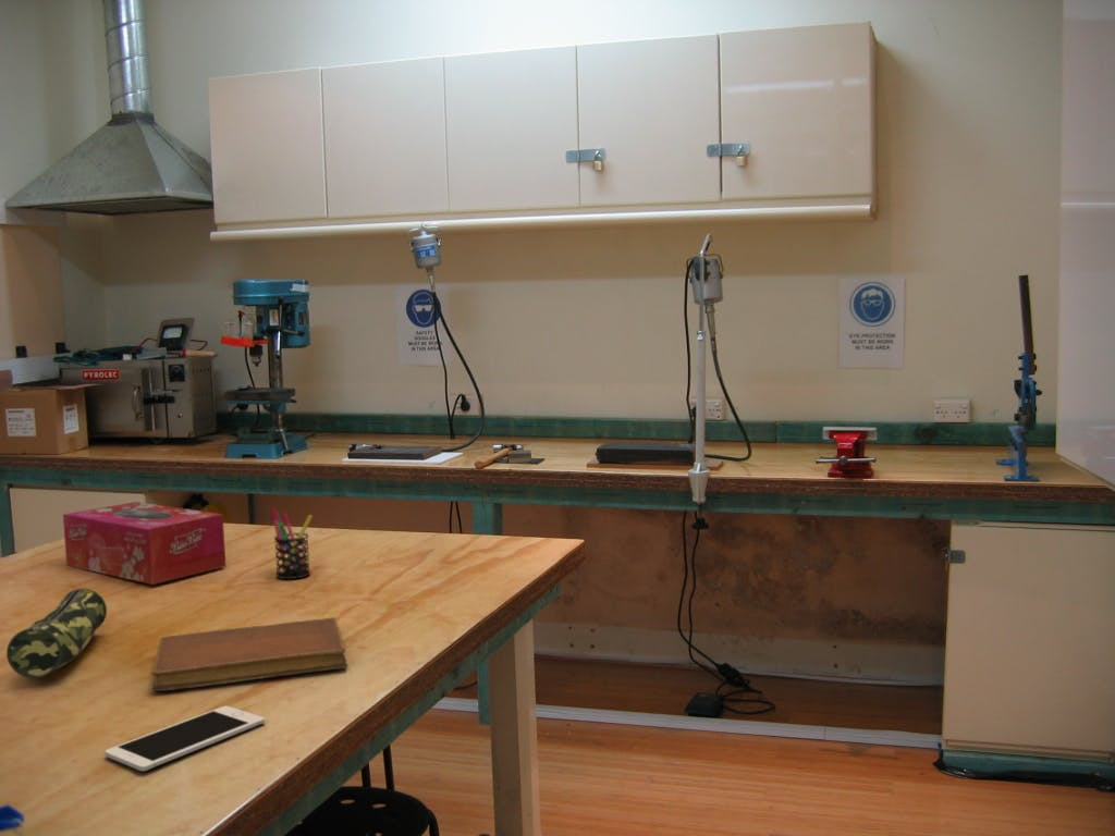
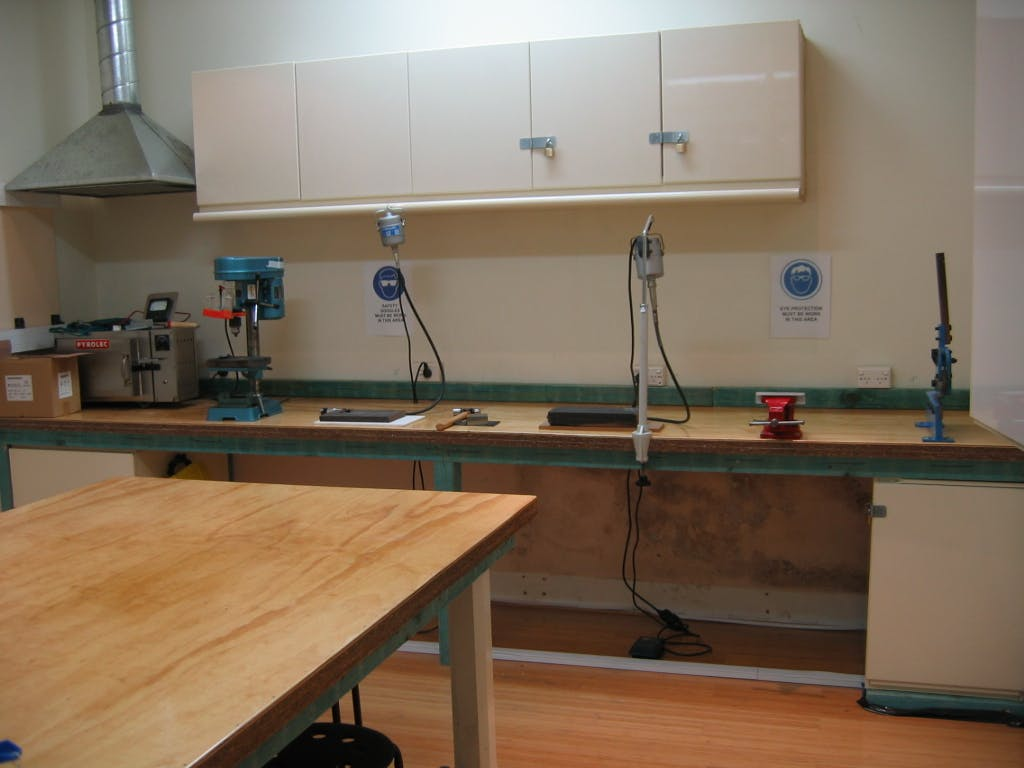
- pencil case (59, 632)
- tissue box (143, 540)
- pen holder (287, 542)
- cell phone (187, 736)
- notebook (250, 651)
